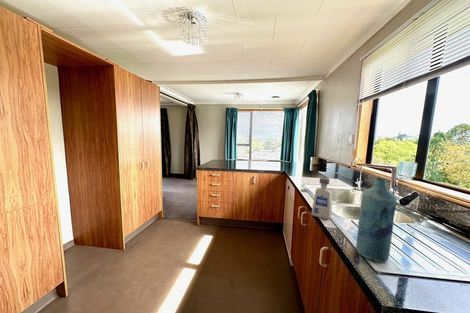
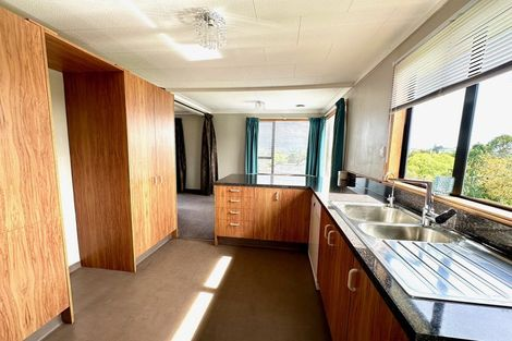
- soap dispenser (323, 197)
- bottle (375, 217)
